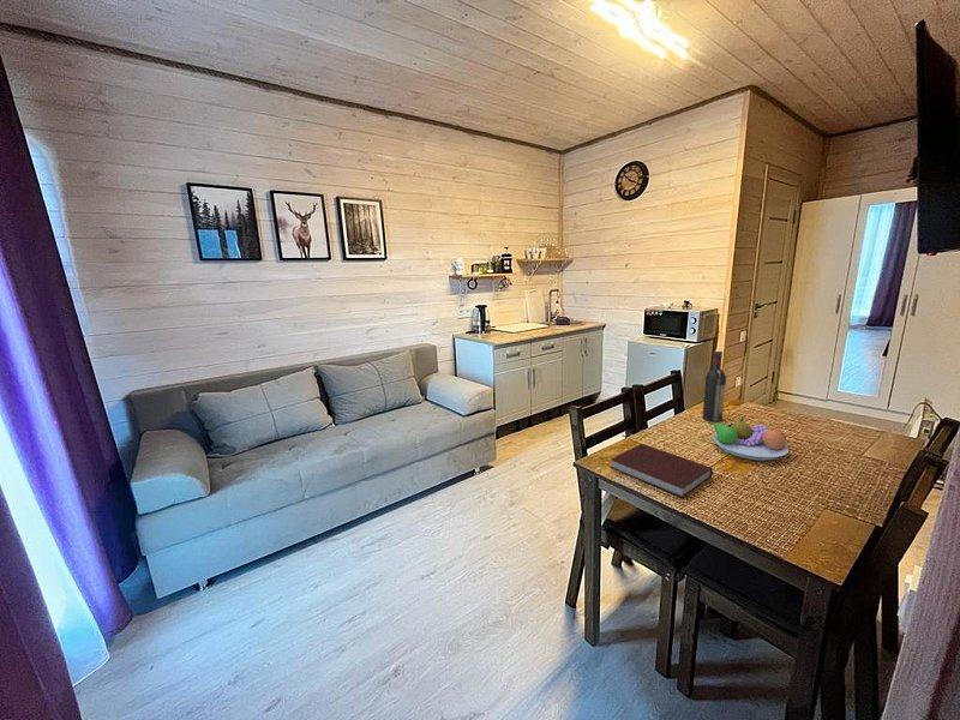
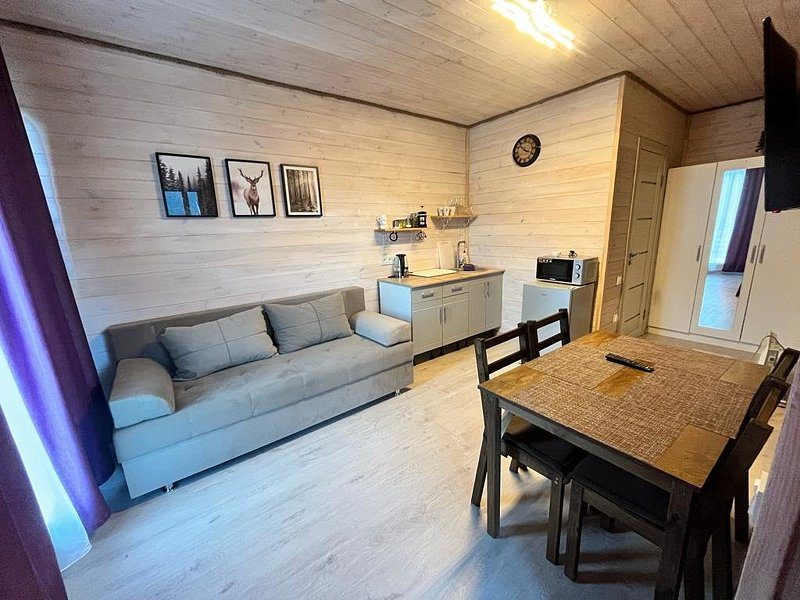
- fruit bowl (746, 436)
- wine bottle (715, 385)
- notebook (659, 467)
